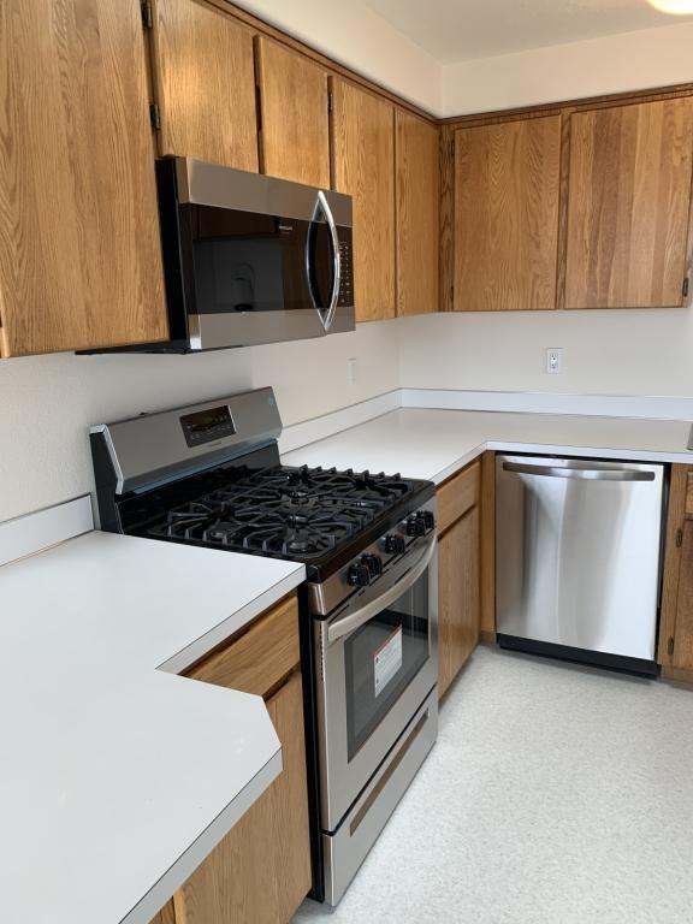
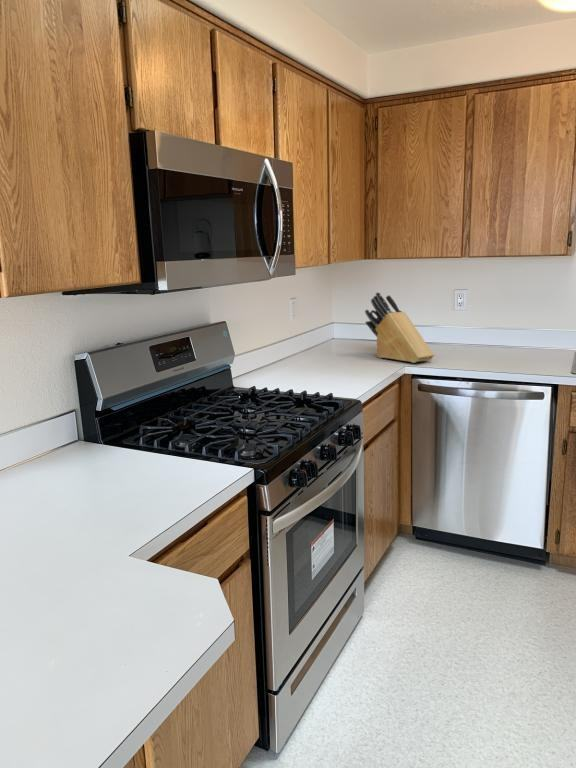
+ knife block (397, 325)
